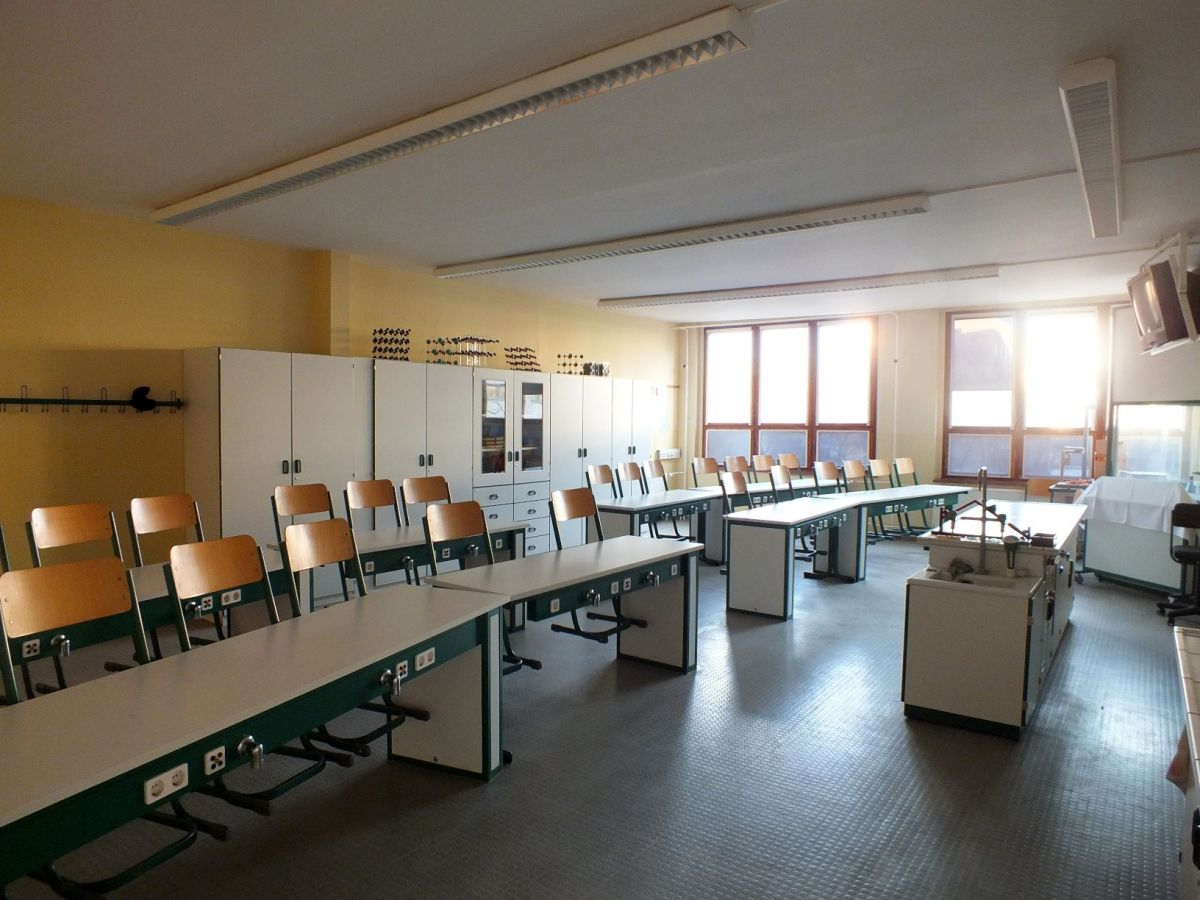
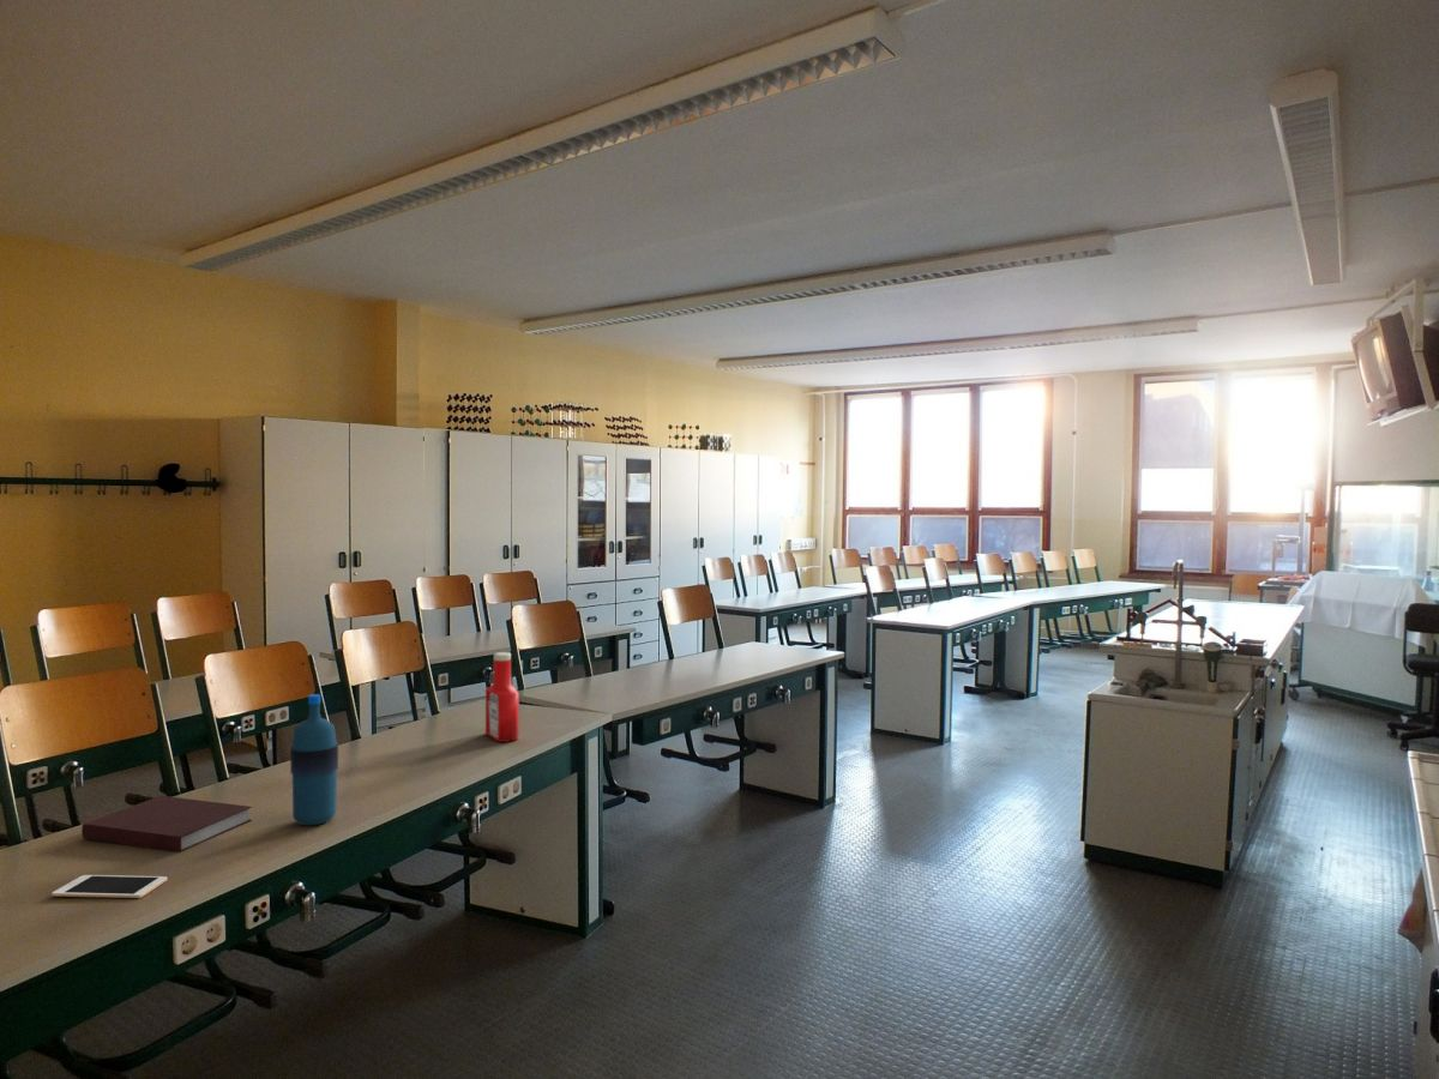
+ notebook (169, 821)
+ water bottle (314, 758)
+ soap bottle (501, 694)
+ cell phone (110, 886)
